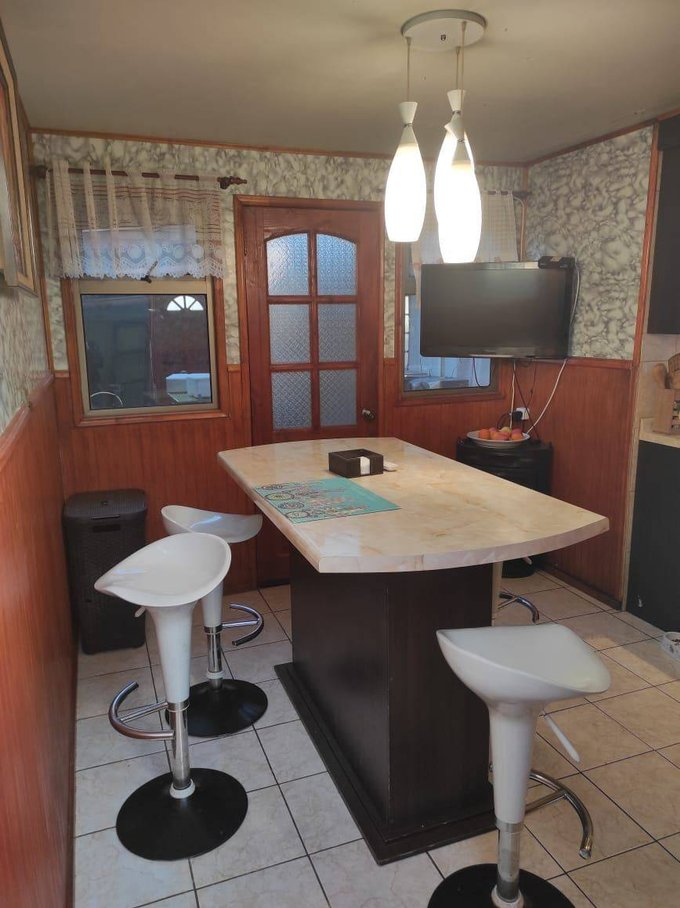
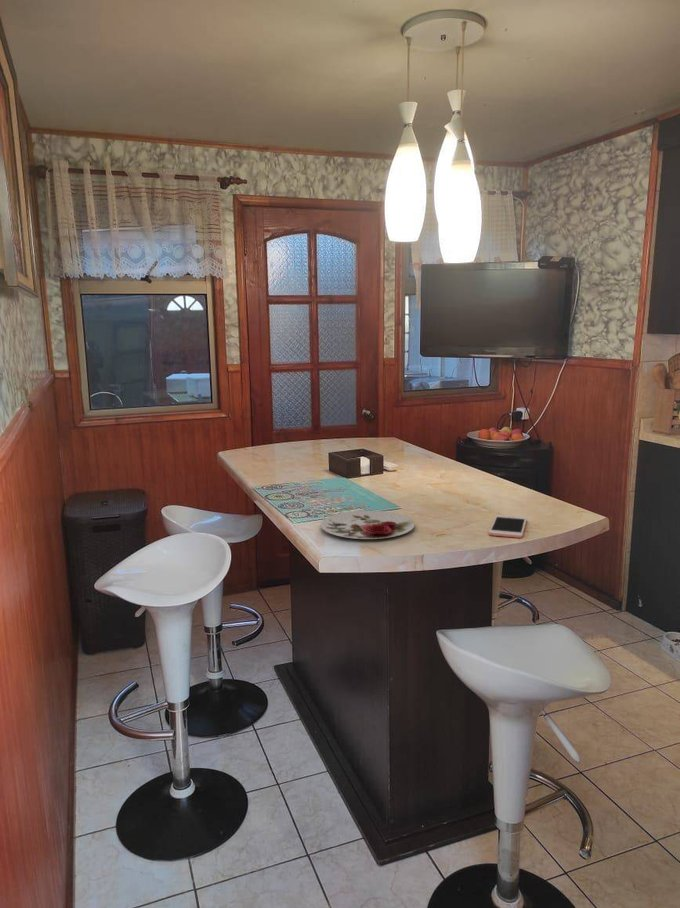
+ plate (367, 523)
+ cell phone (508, 525)
